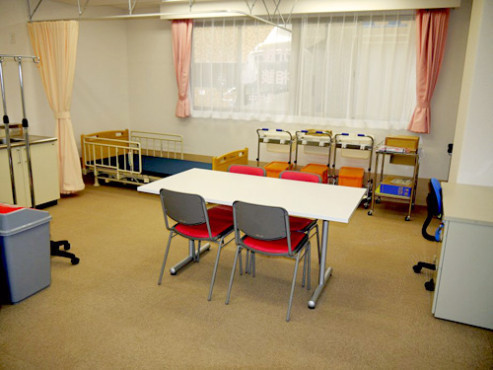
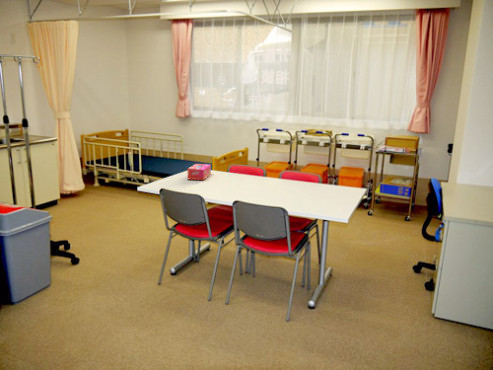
+ tissue box (199, 171)
